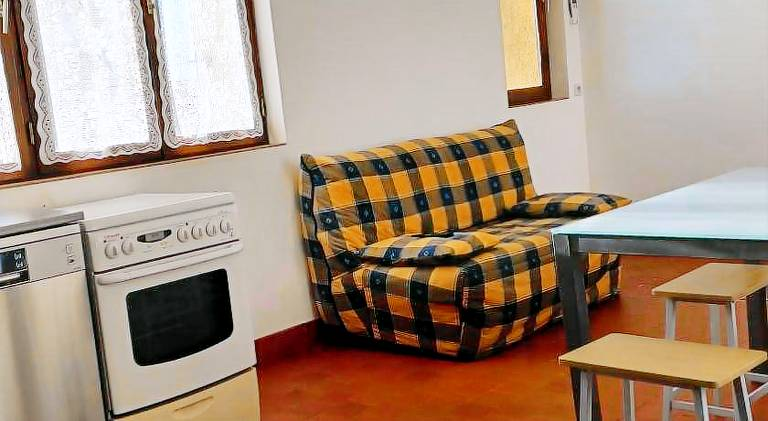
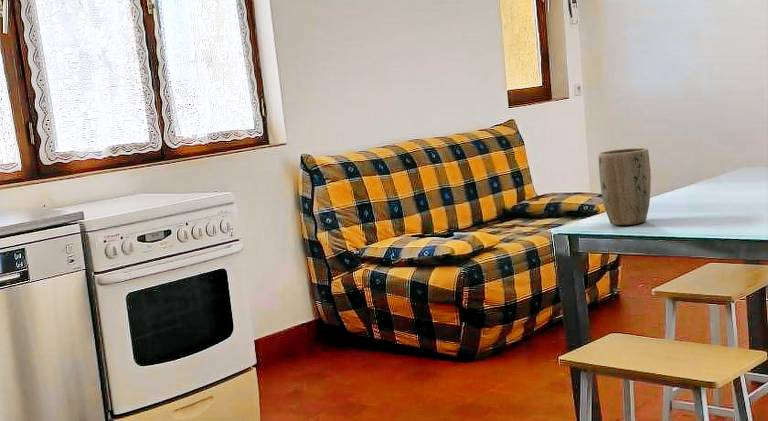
+ plant pot (625, 186)
